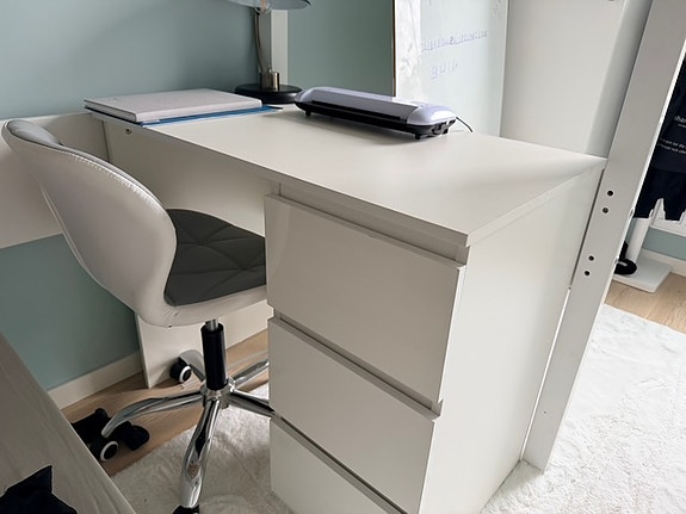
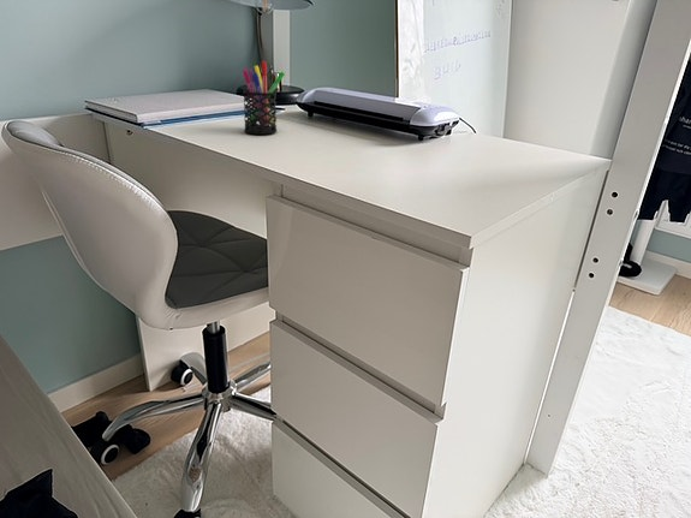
+ pen holder (263, 96)
